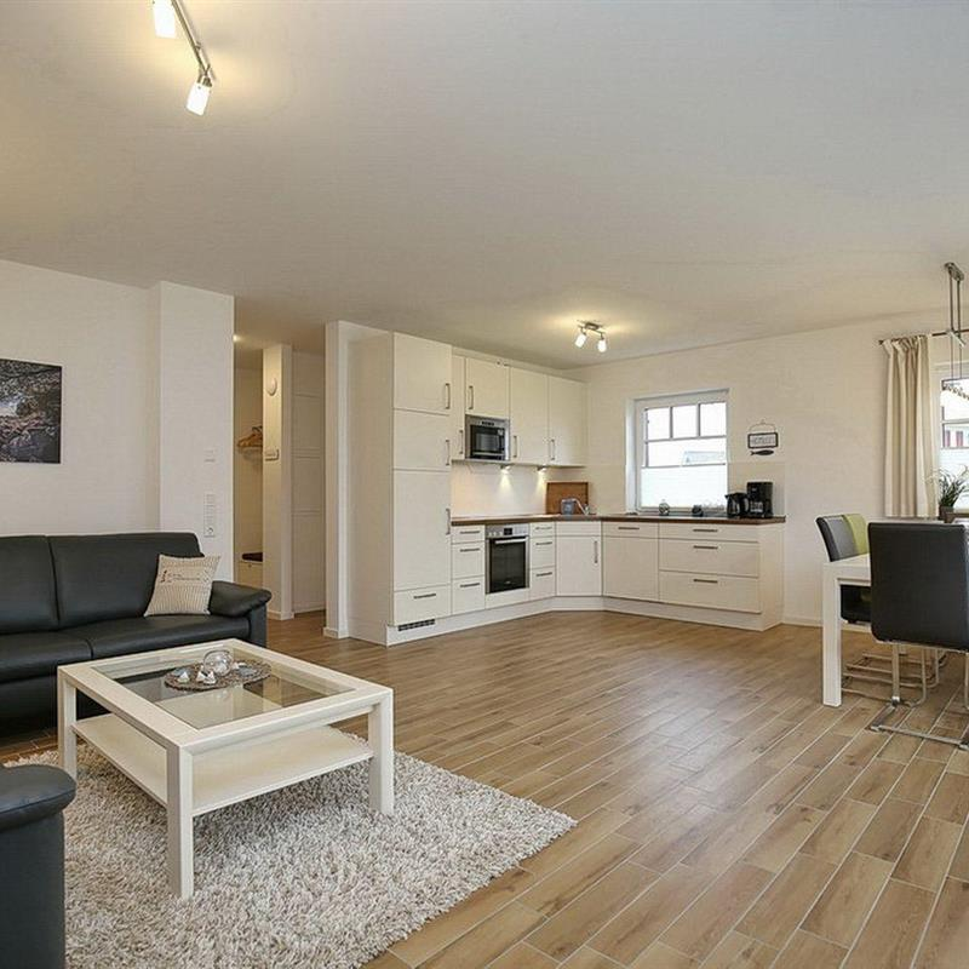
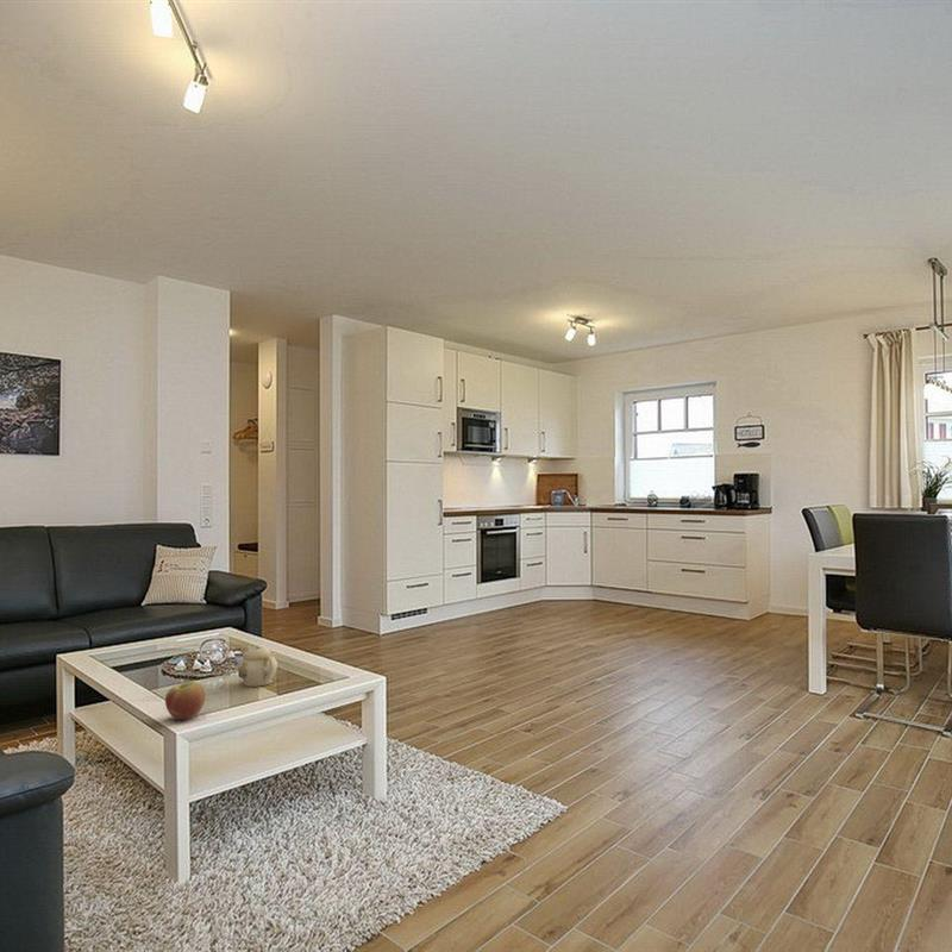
+ apple (184, 700)
+ teapot (258, 664)
